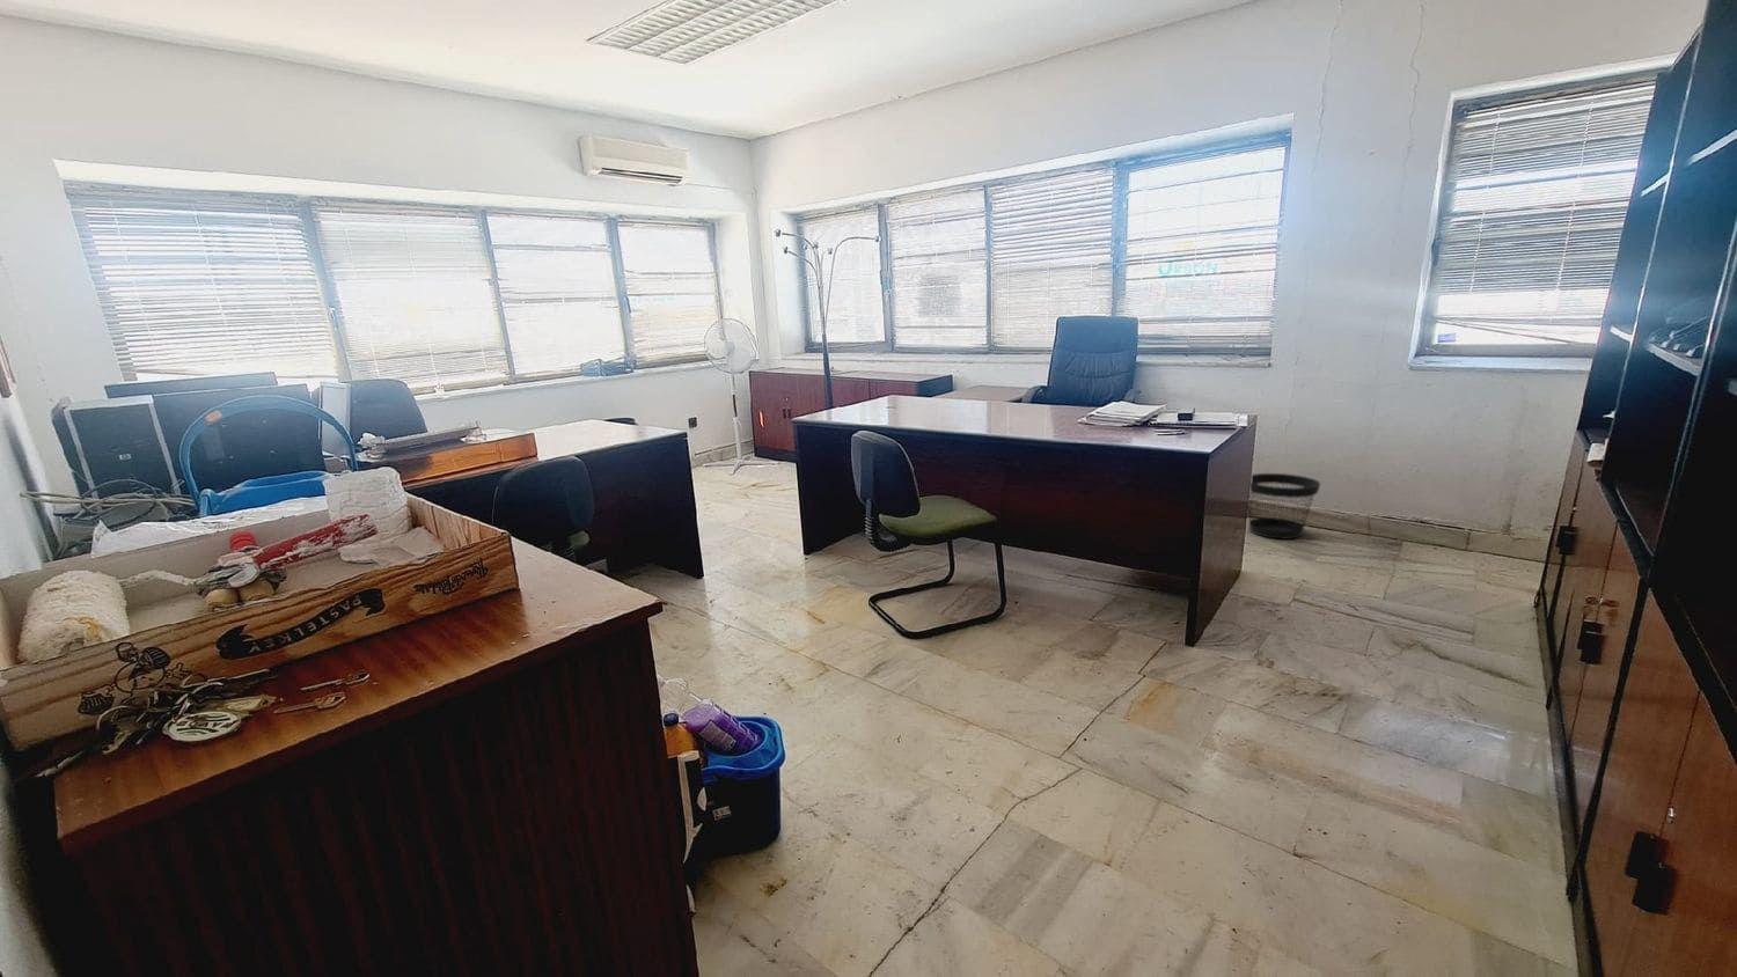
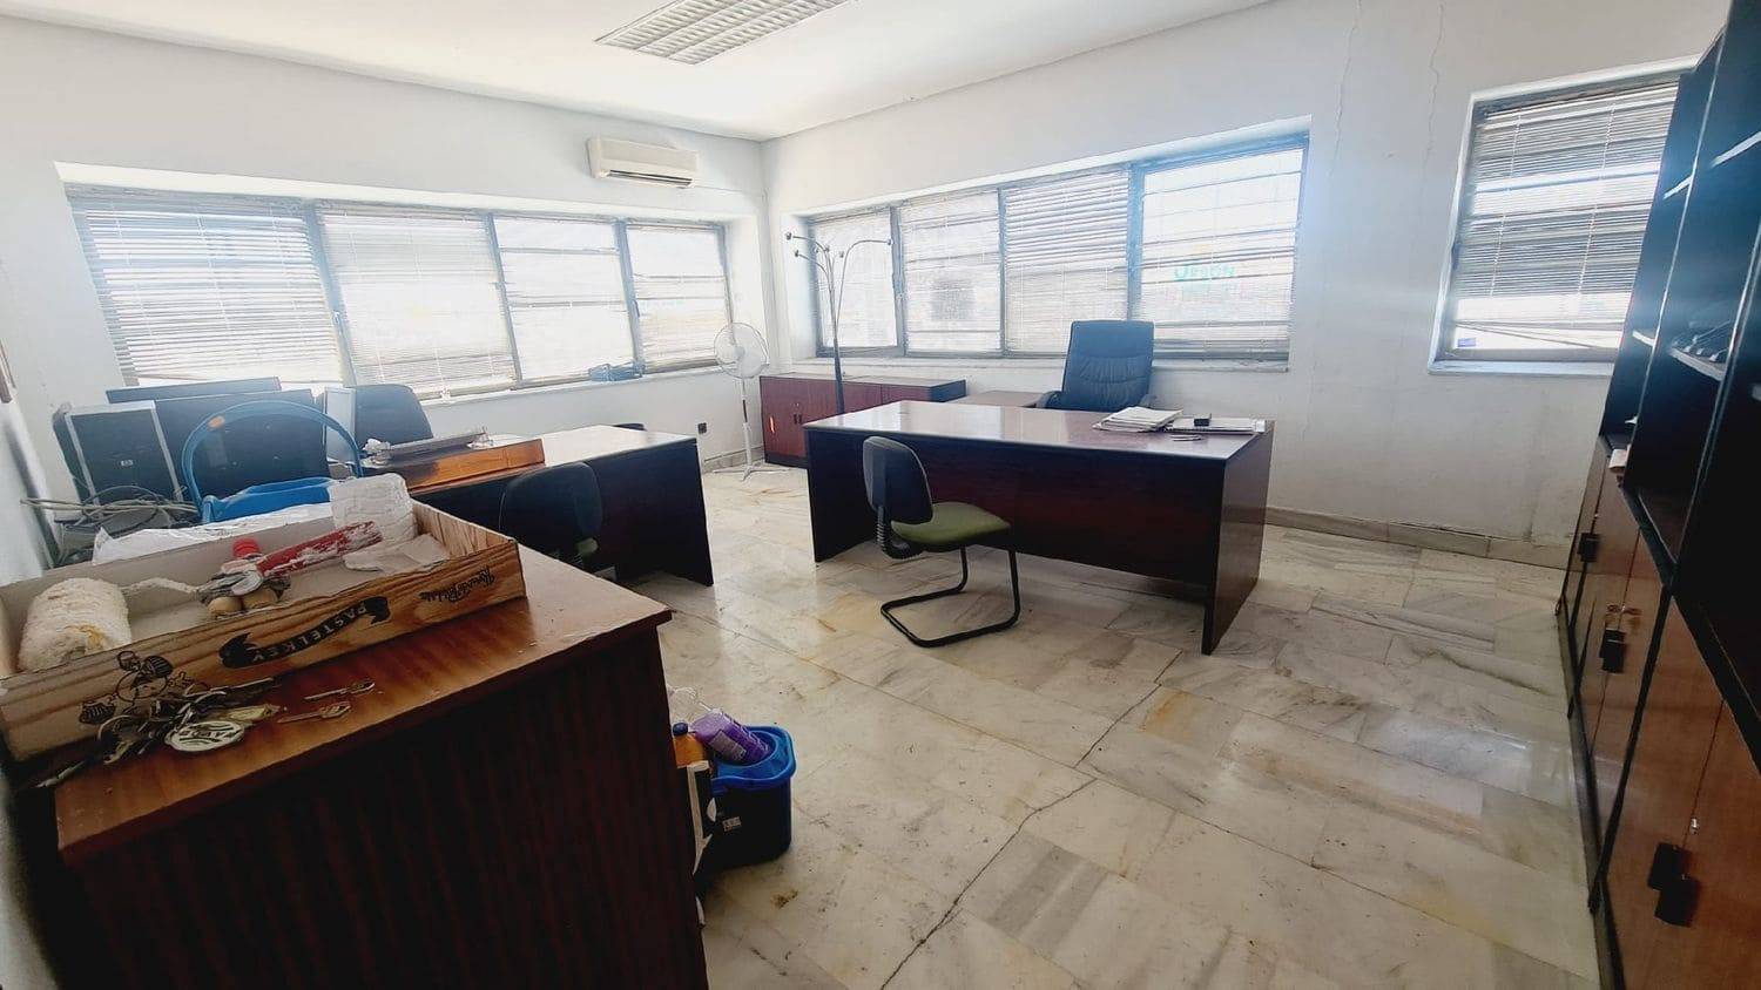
- wastebasket (1278, 506)
